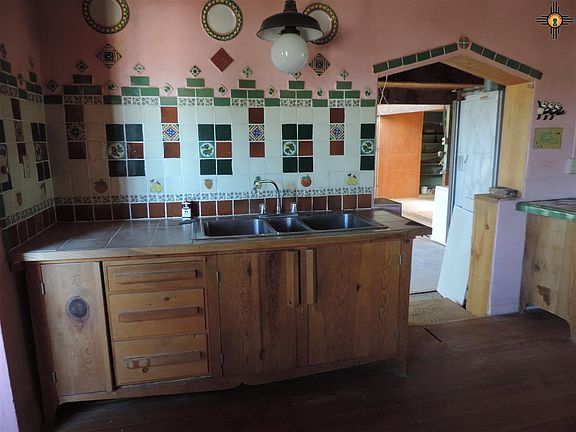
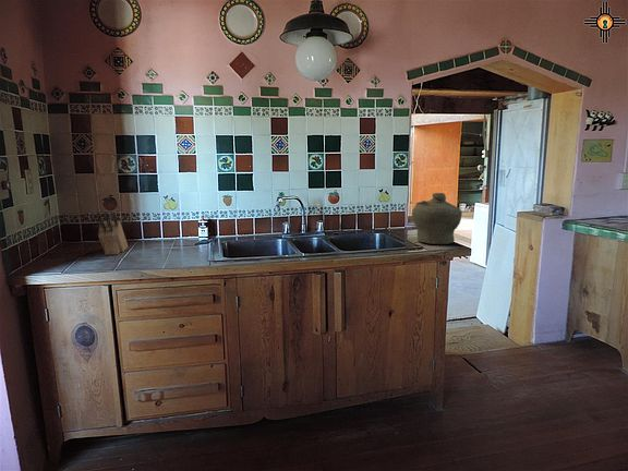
+ knife block (111, 230)
+ jar (436, 217)
